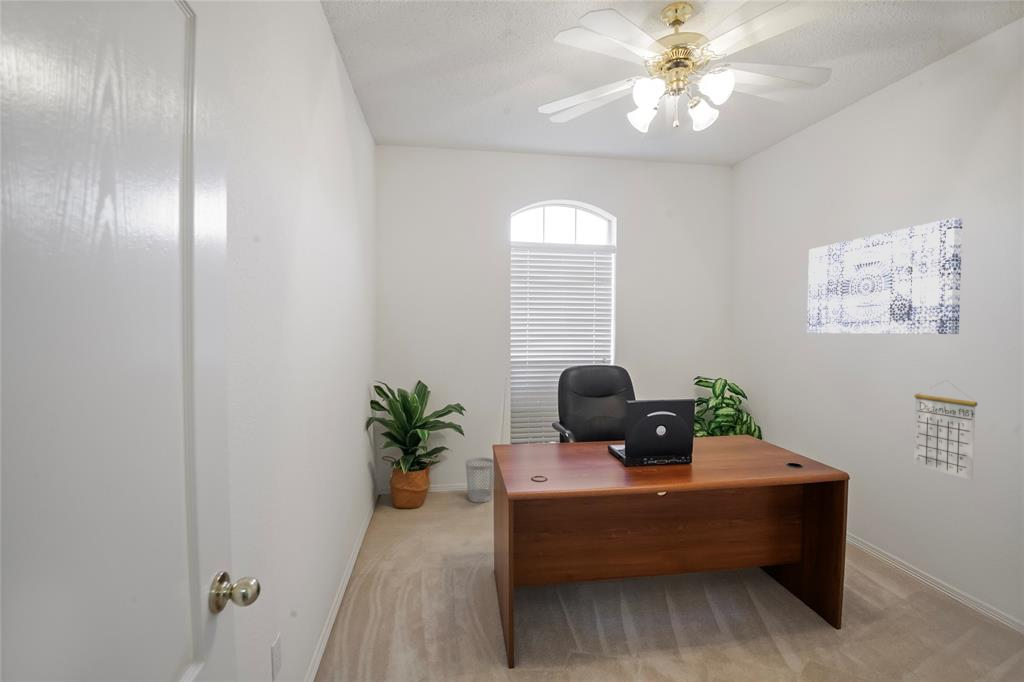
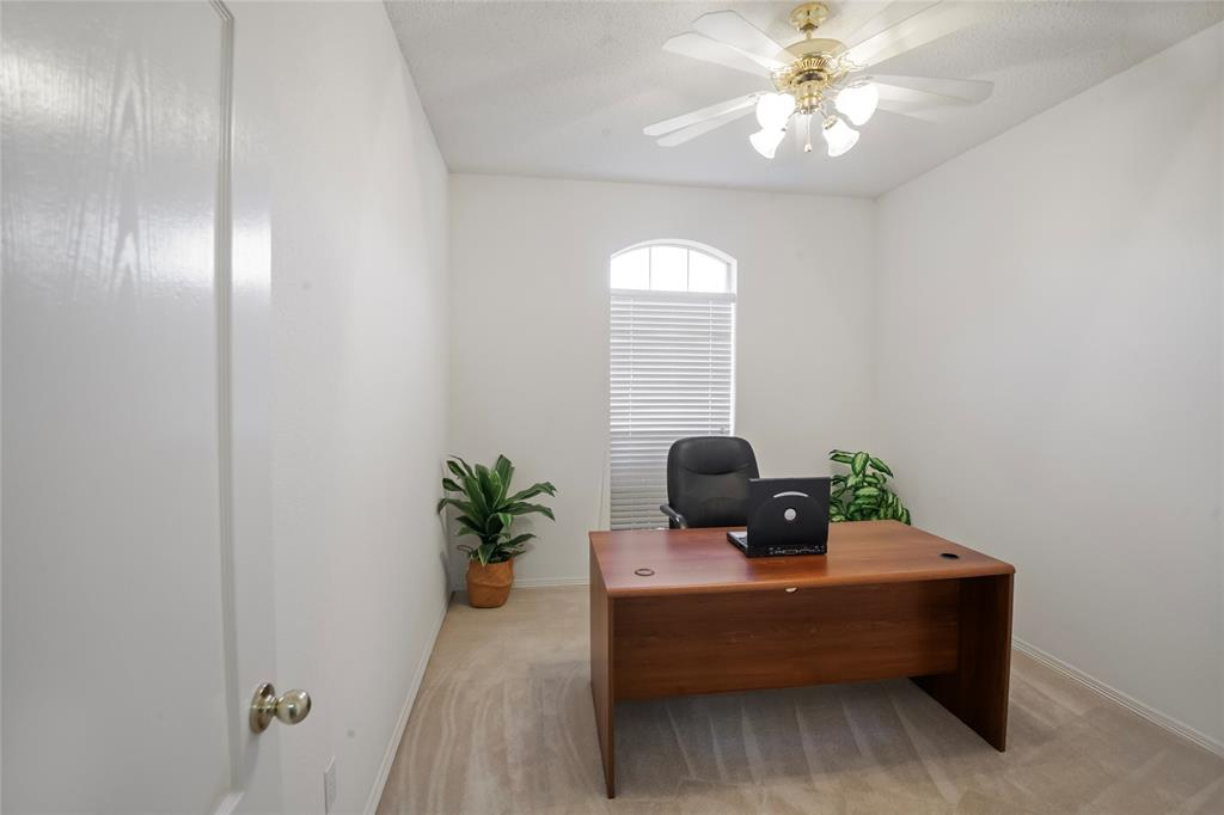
- calendar (943, 426)
- wall art (872, 285)
- wastebasket (480, 479)
